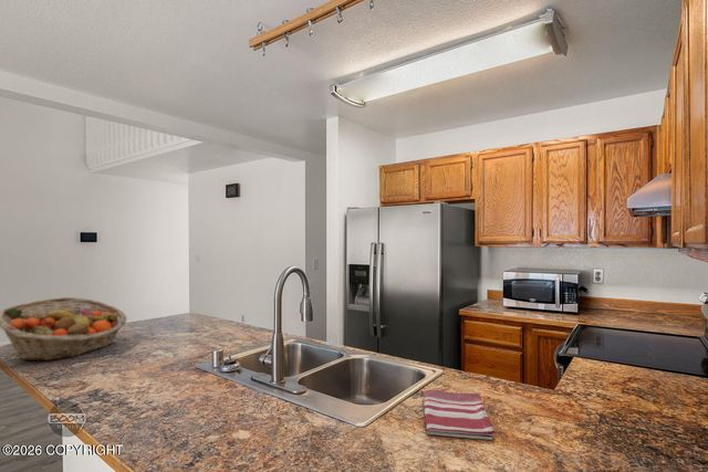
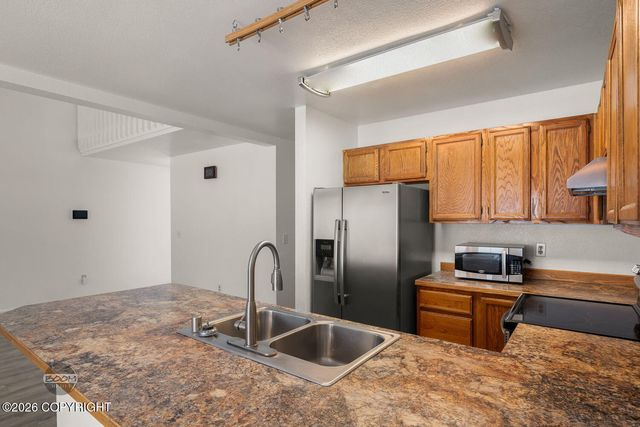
- dish towel (455, 411)
- fruit basket (66, 325)
